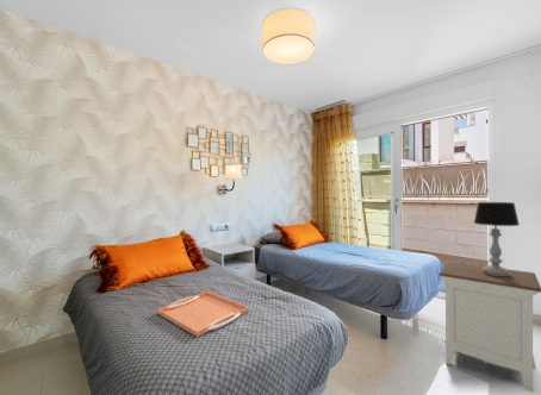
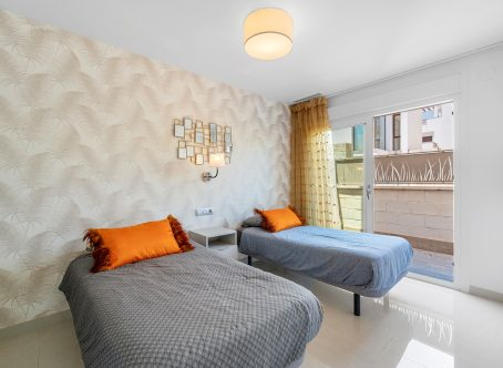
- table lamp (495, 238)
- serving tray (203, 309)
- nightstand (486, 316)
